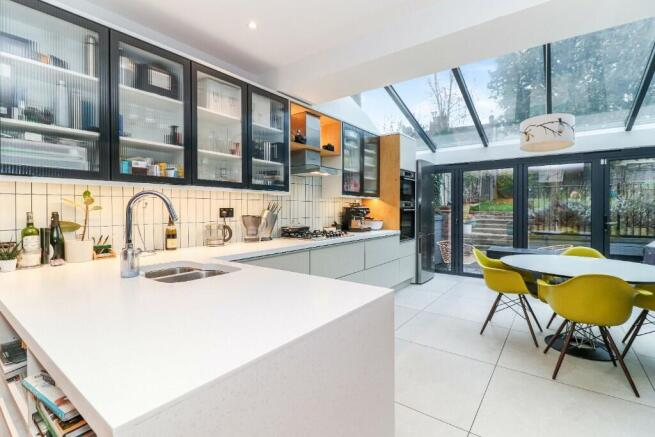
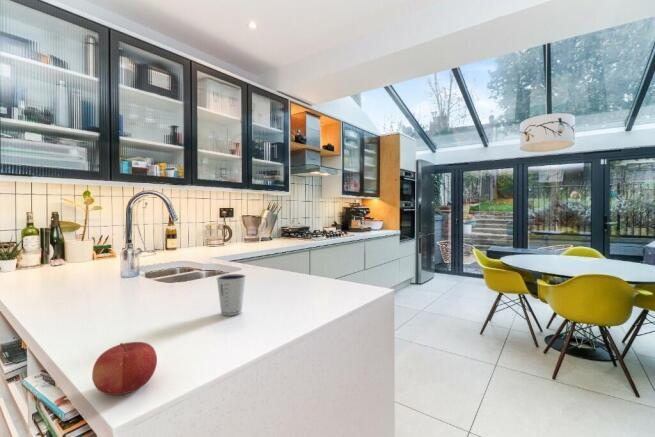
+ dixie cup (231, 294)
+ fruit (126, 364)
